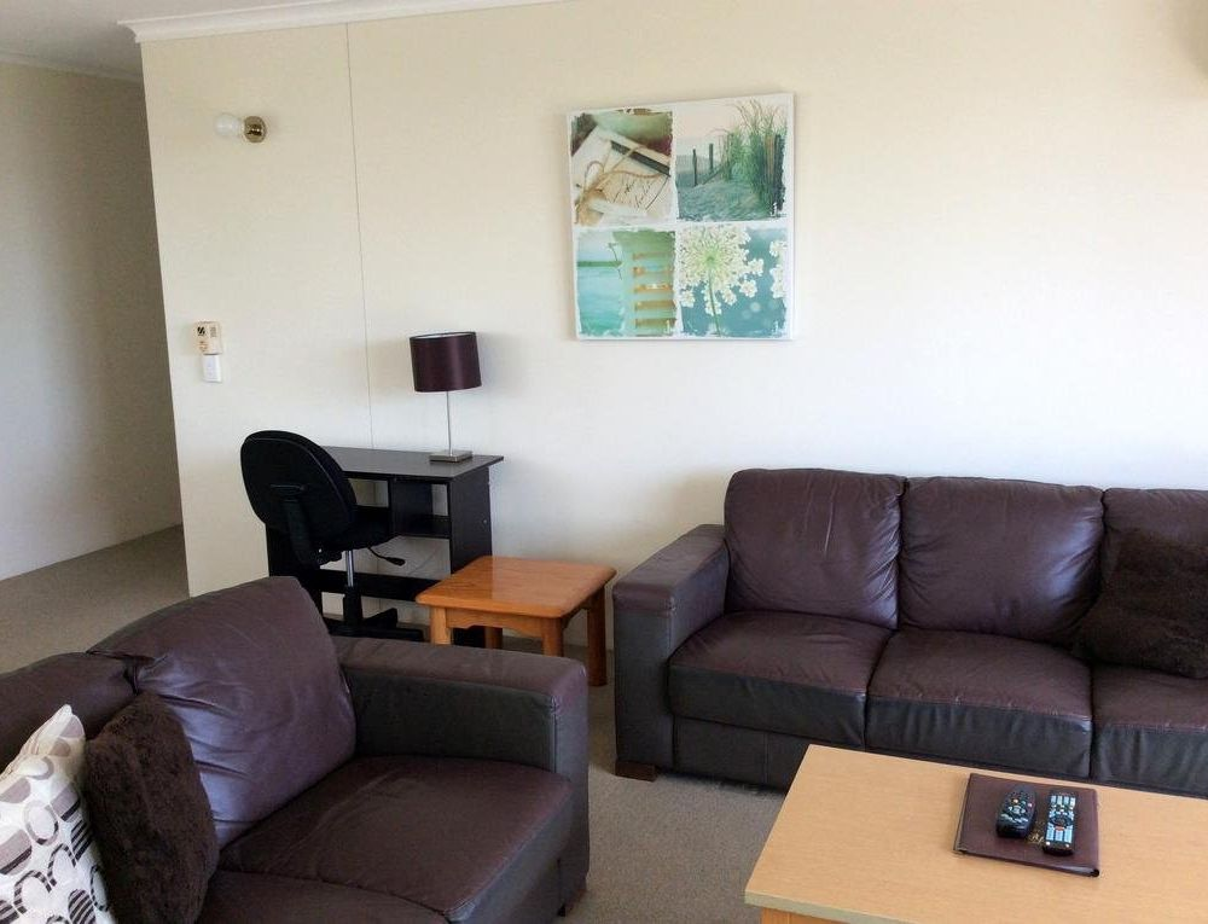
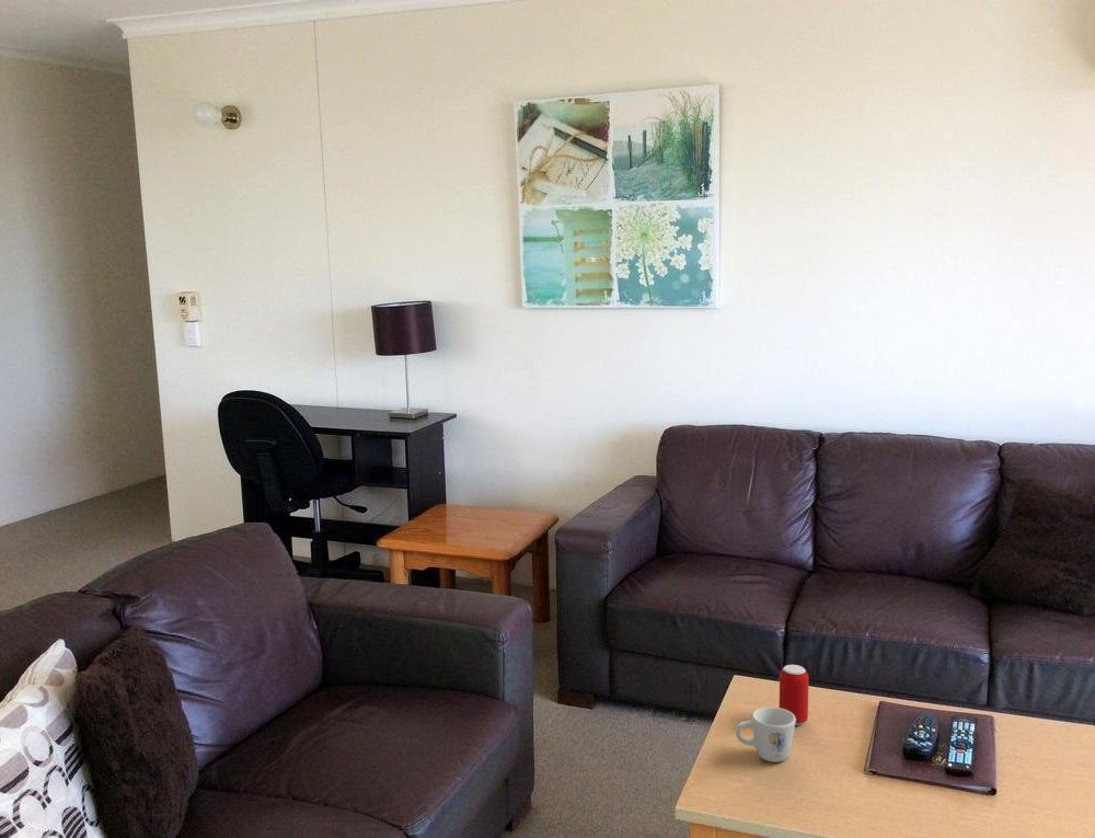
+ beverage can (793, 694)
+ mug (764, 736)
